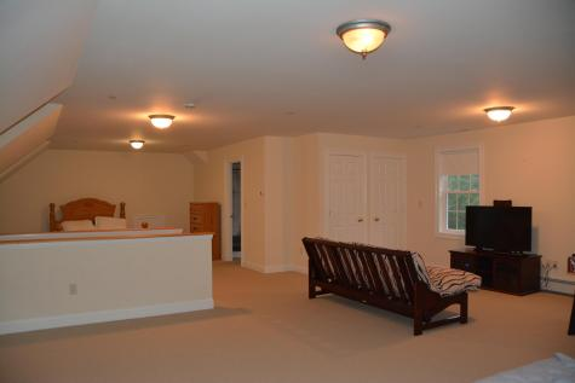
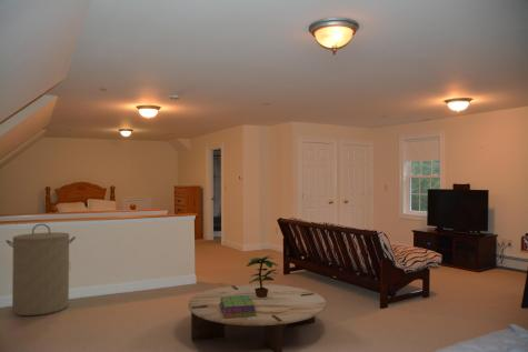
+ stack of books (237, 305)
+ coffee table (257, 314)
+ potted plant (262, 275)
+ laundry hamper (41, 265)
